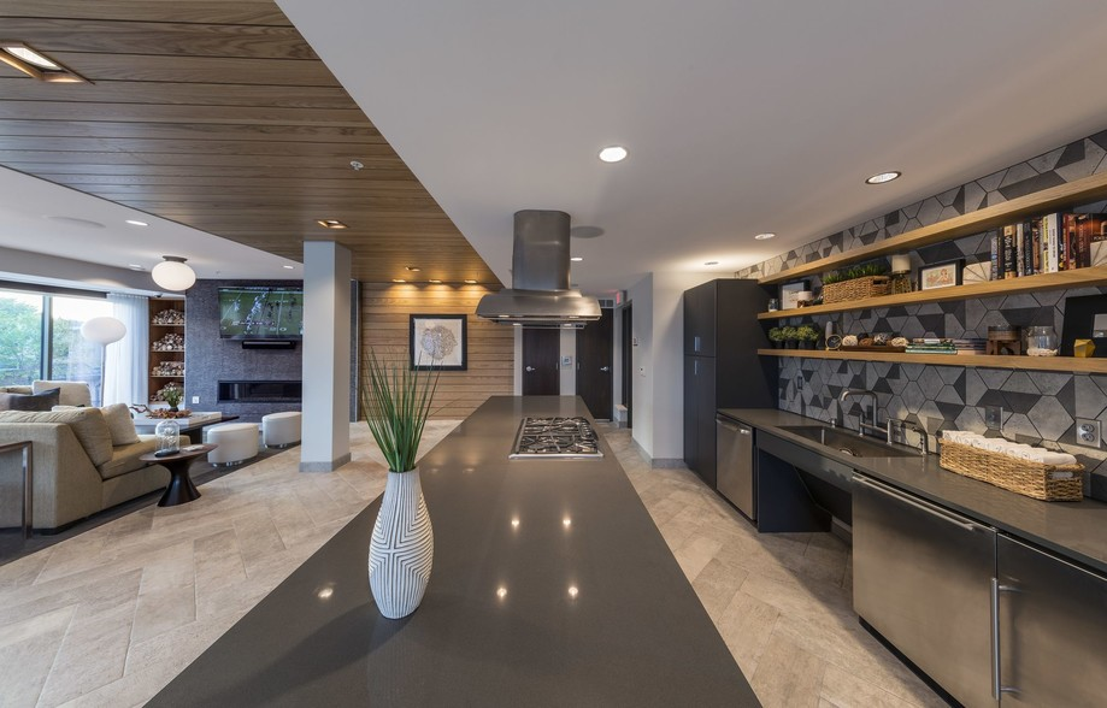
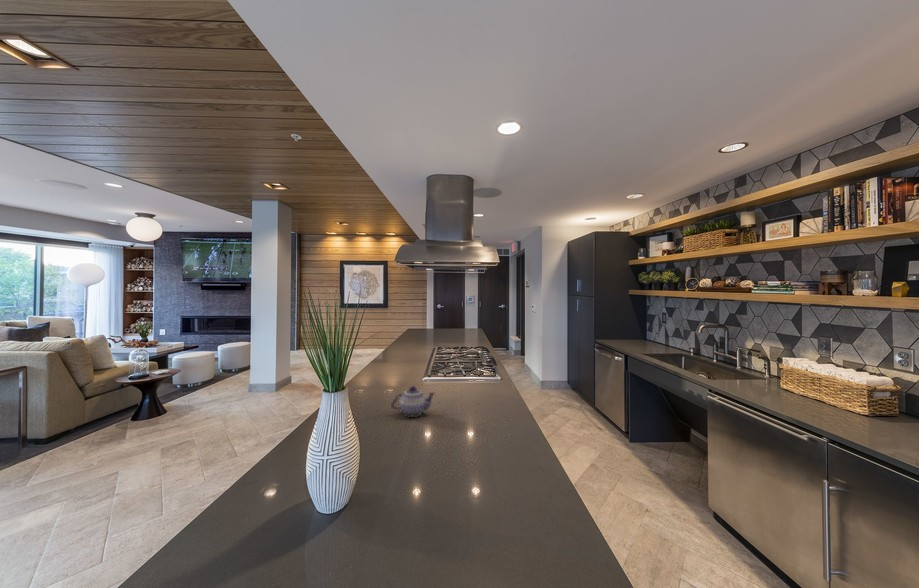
+ teapot (413, 400)
